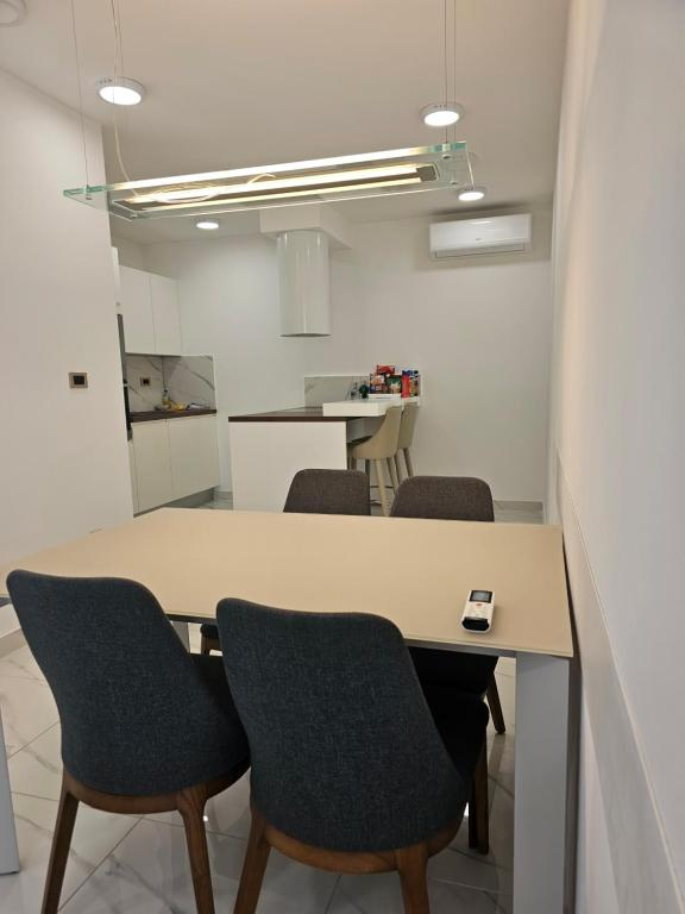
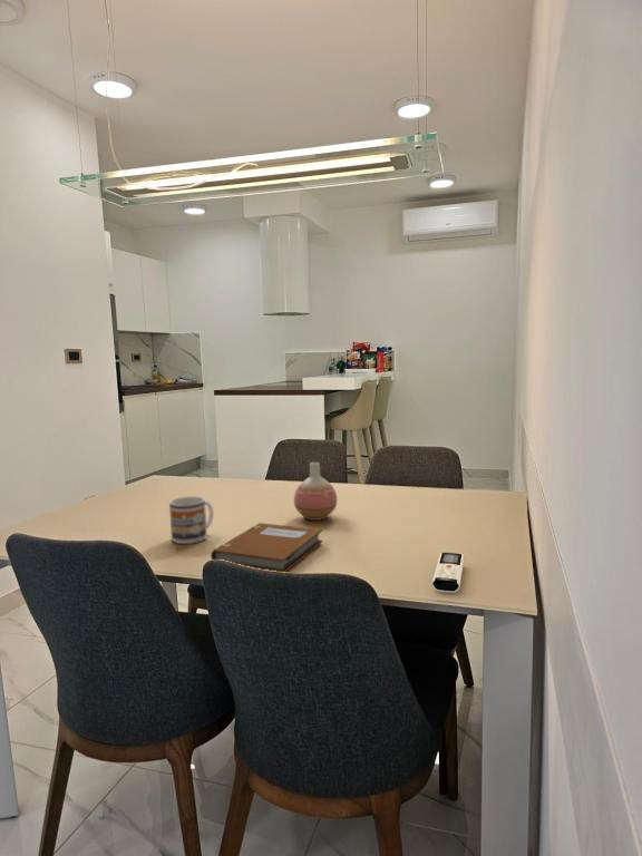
+ mug (192, 518)
+ vase (314, 490)
+ notebook (270, 544)
